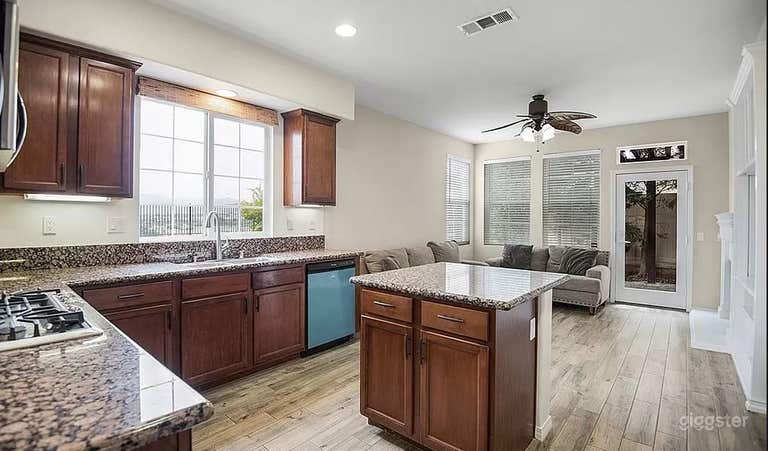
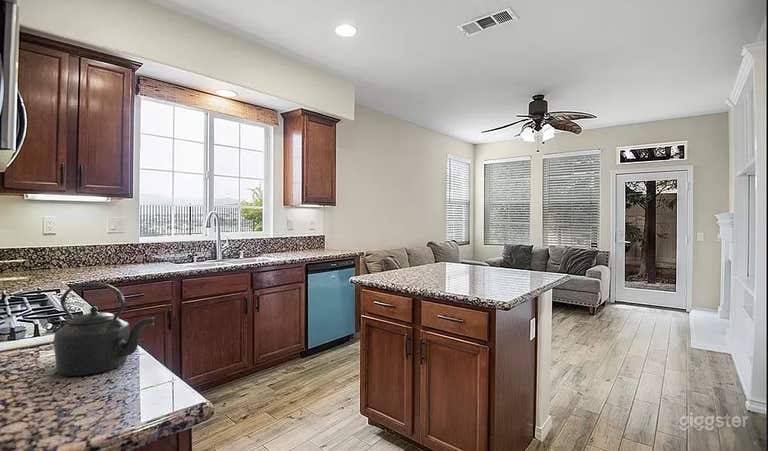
+ kettle (107, 324)
